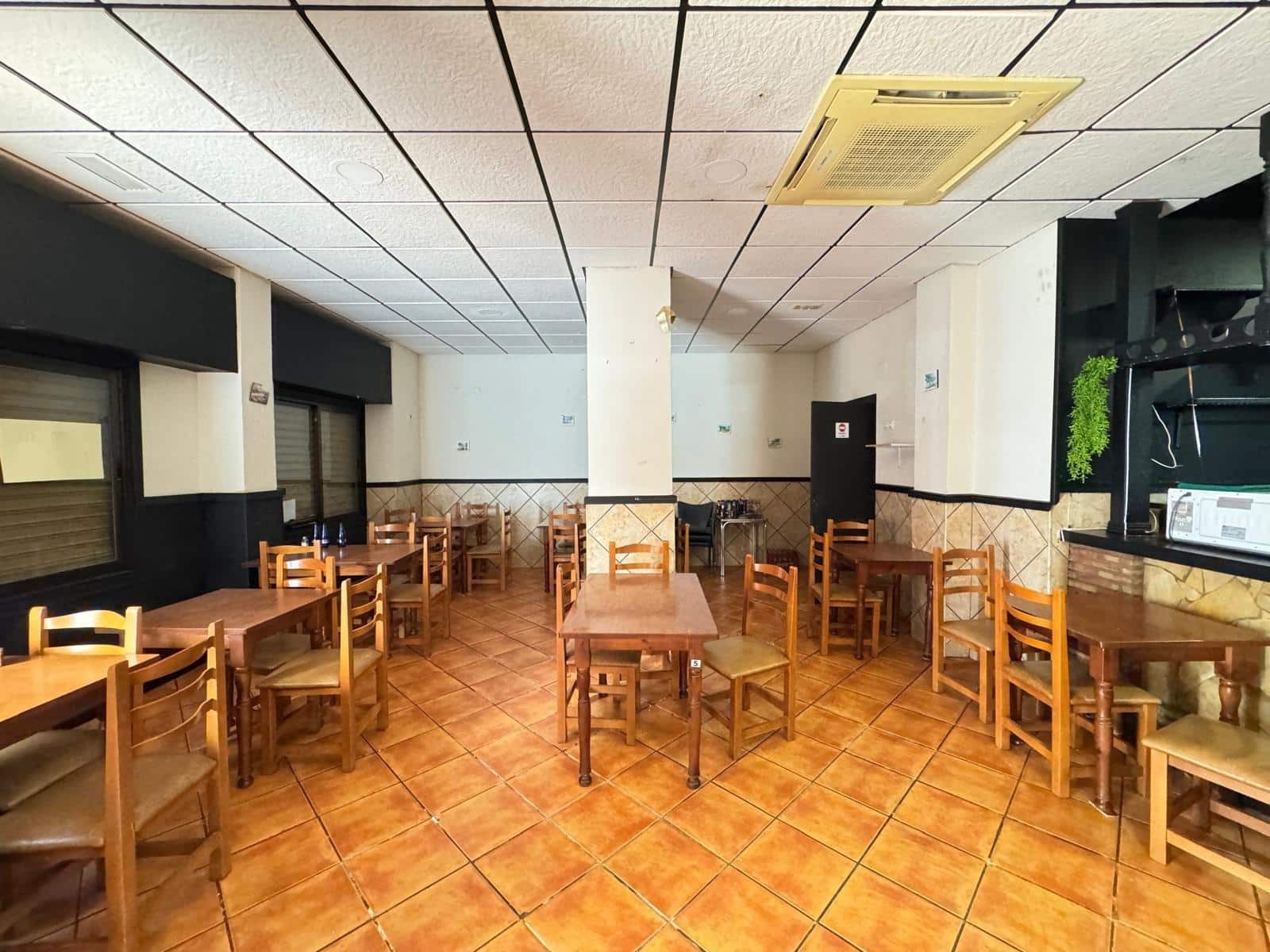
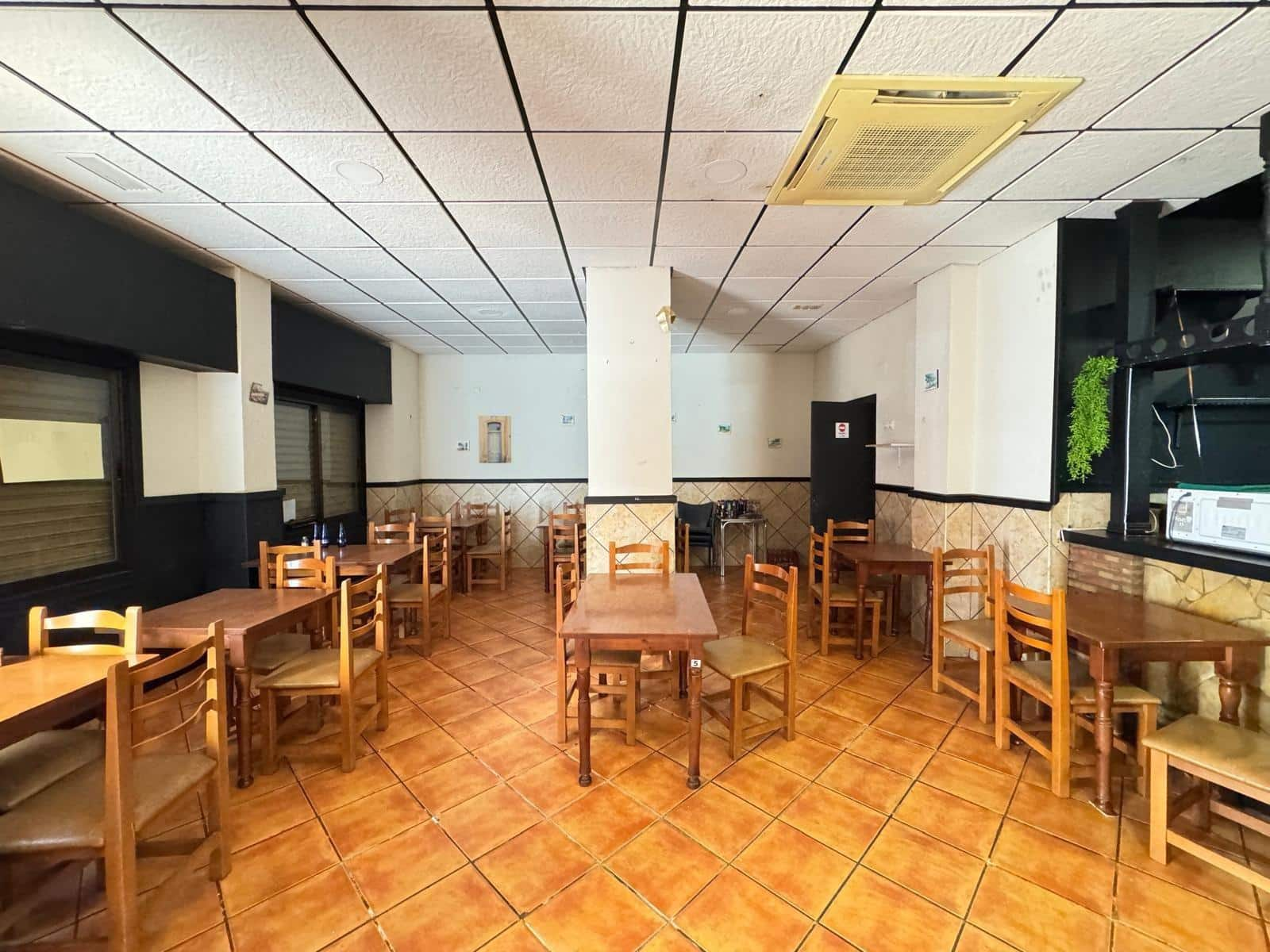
+ wall art (495, 440)
